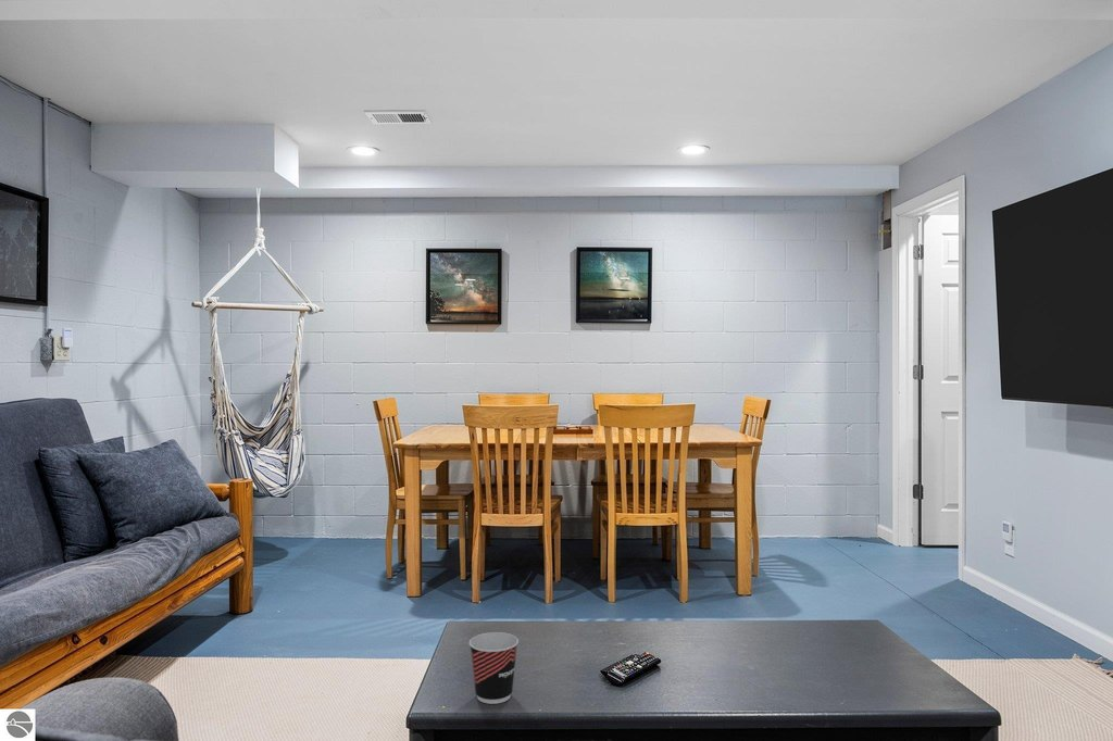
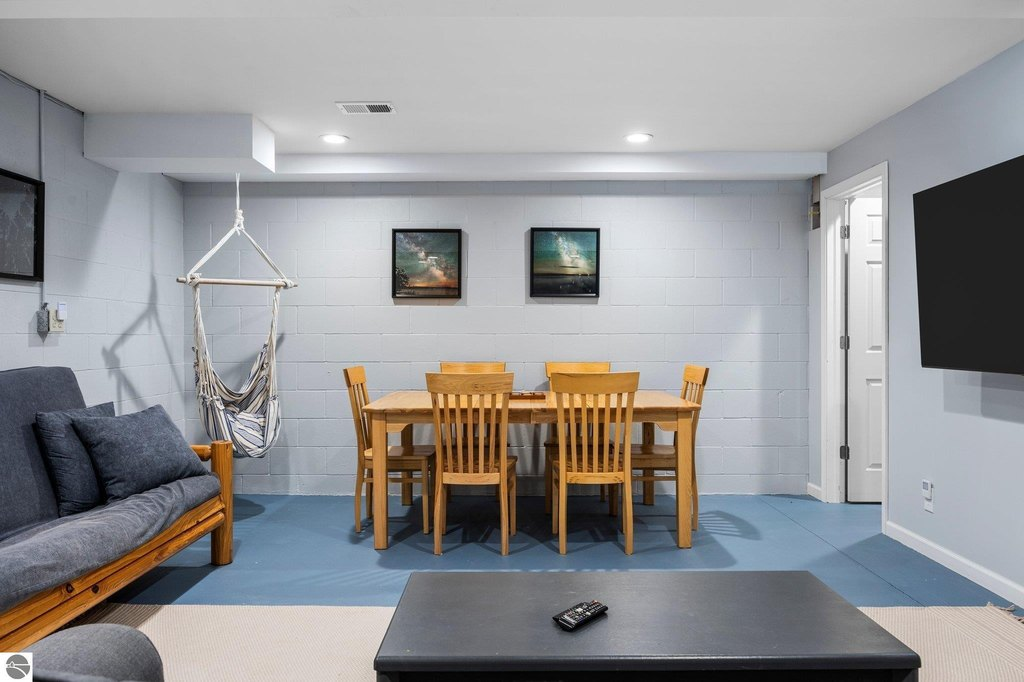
- cup (493, 668)
